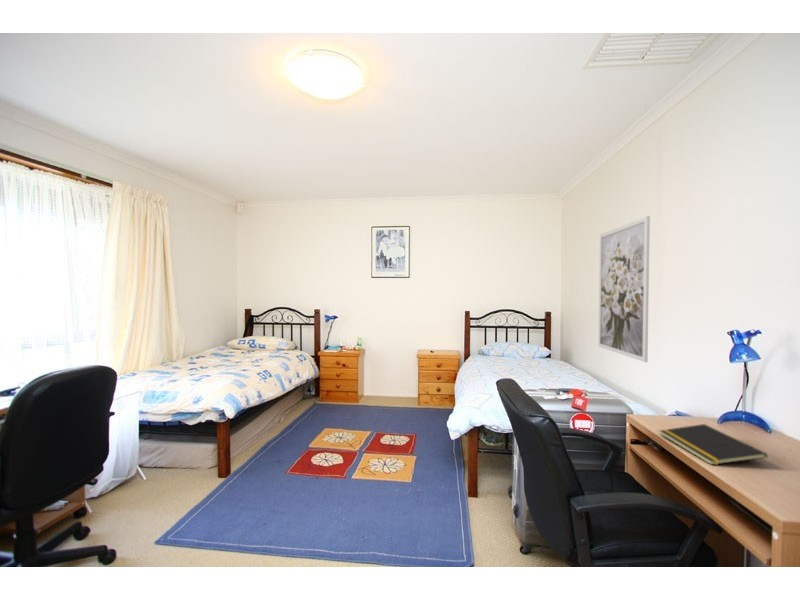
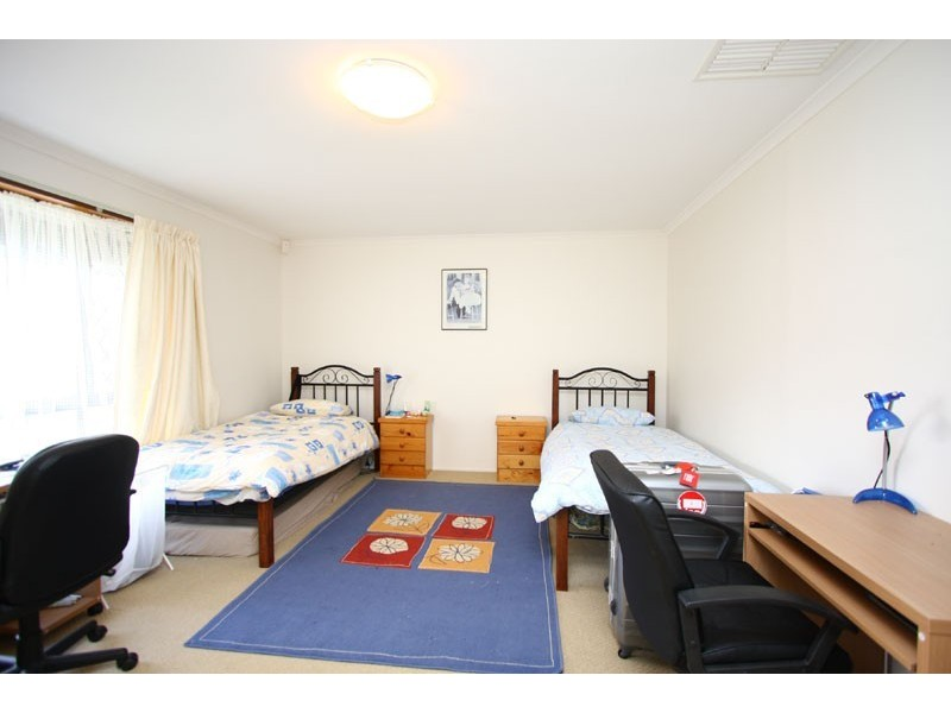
- wall art (620, 290)
- notepad (707, 442)
